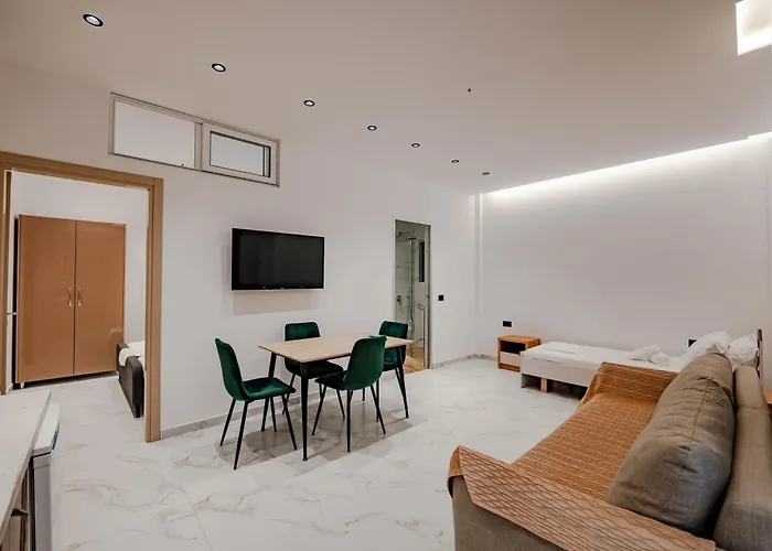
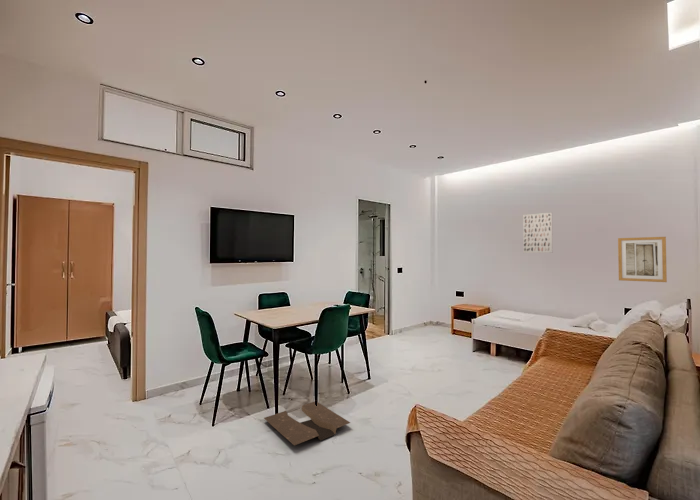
+ cardboard box (306, 422)
+ wall art (537, 233)
+ wall art (641, 259)
